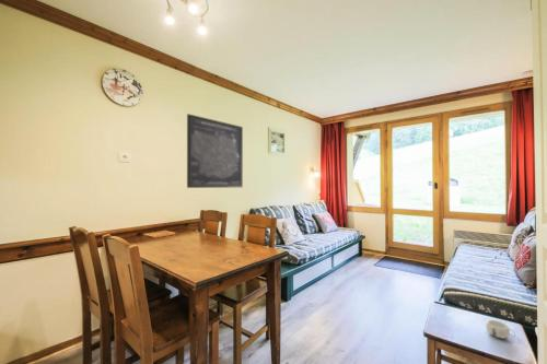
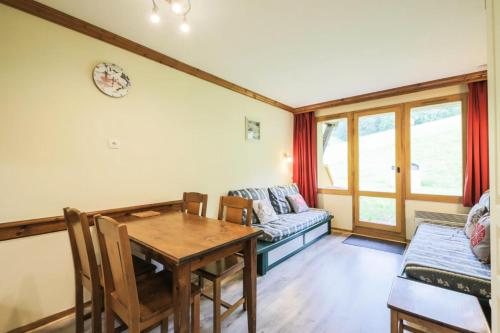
- mug (500, 330)
- wall art (217, 154)
